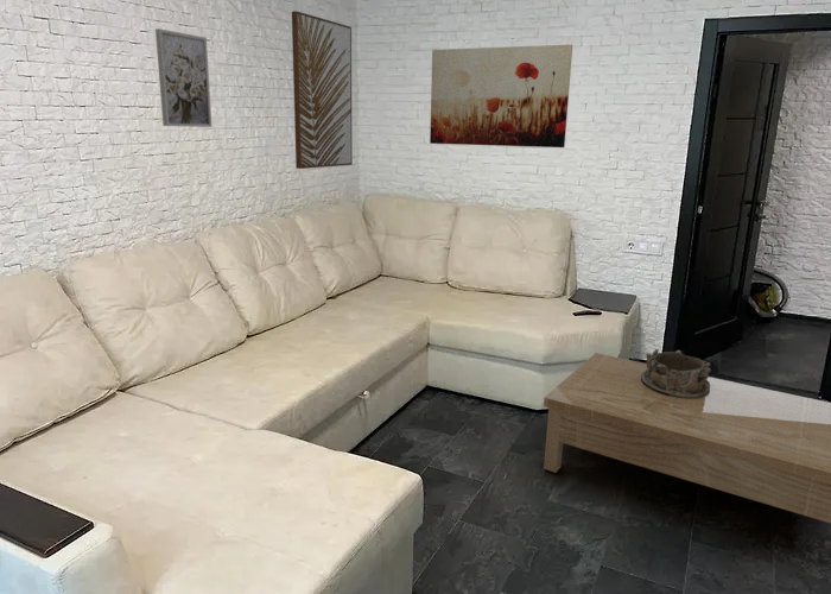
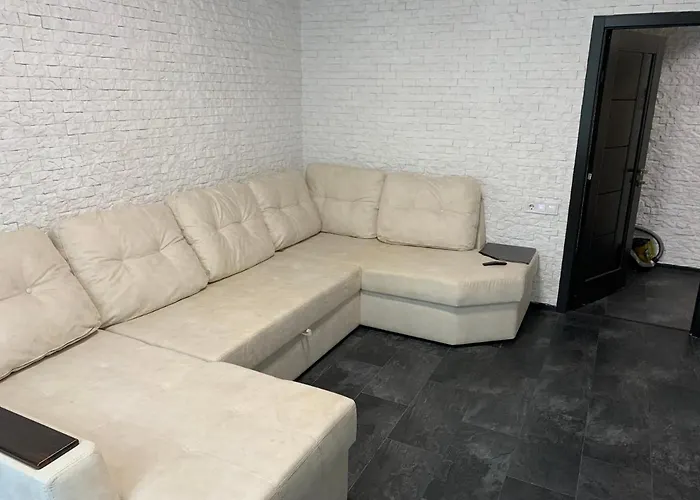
- coffee table (699, 441)
- wall art (324, 95)
- wall art (496, 97)
- wall art (185, 81)
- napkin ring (677, 369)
